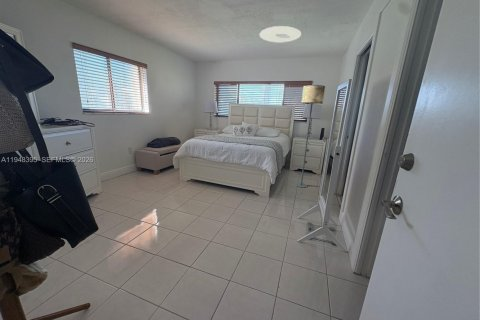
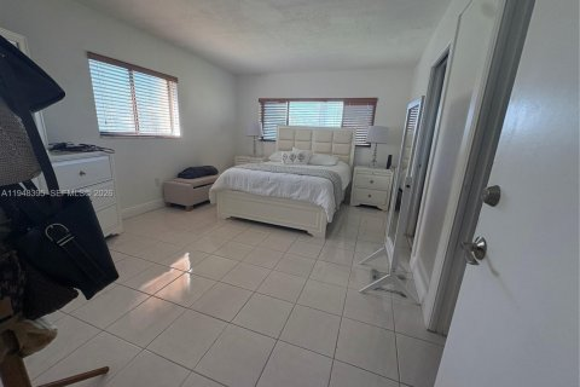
- floor lamp (307, 138)
- ceiling light (280, 32)
